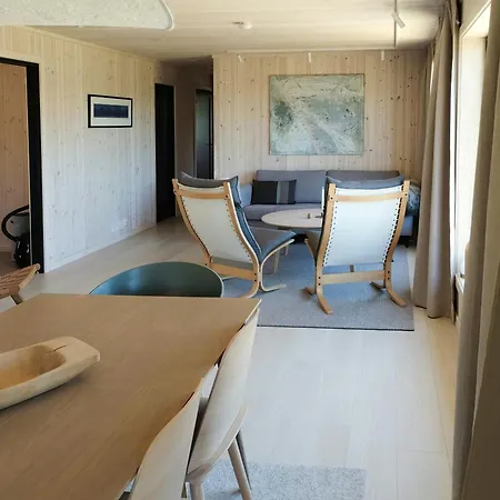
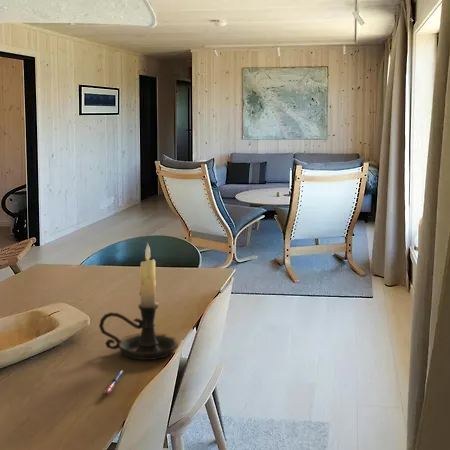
+ candle holder (140, 295)
+ pen (114, 381)
